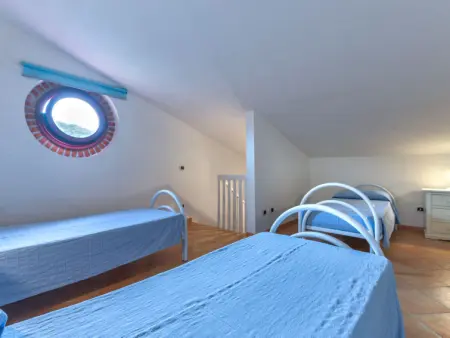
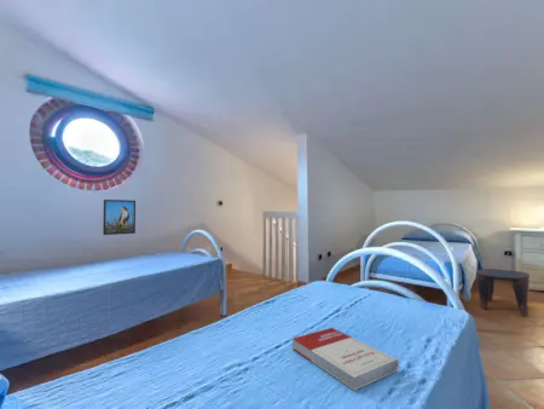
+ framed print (120, 217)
+ stool (493, 288)
+ book (341, 352)
